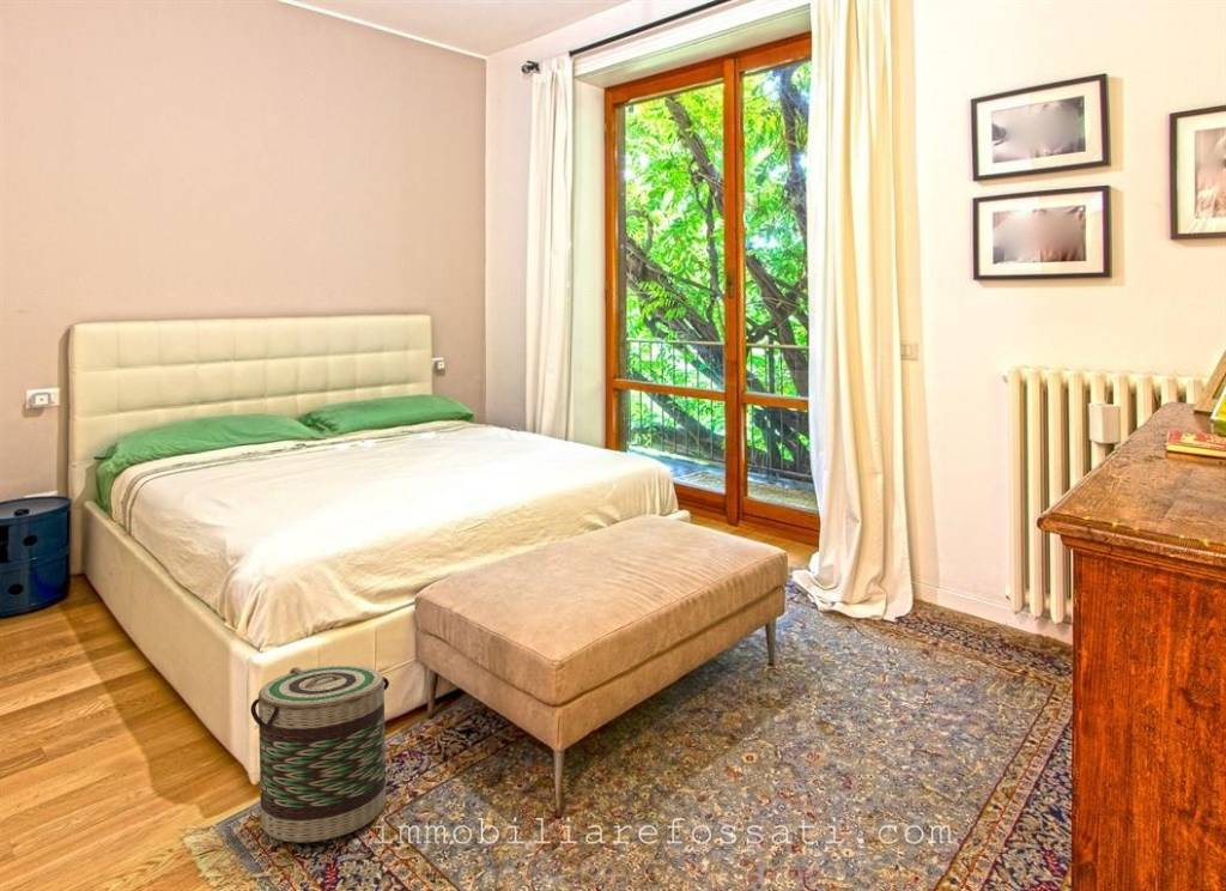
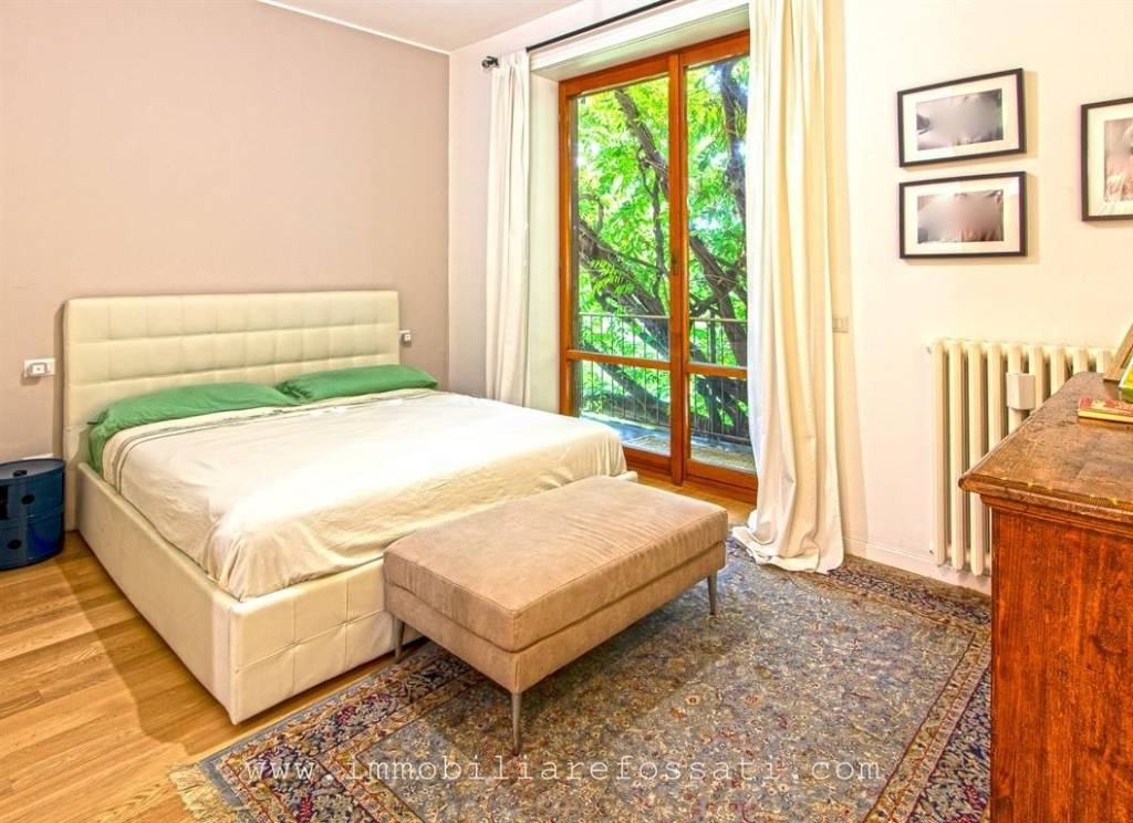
- basket (321, 742)
